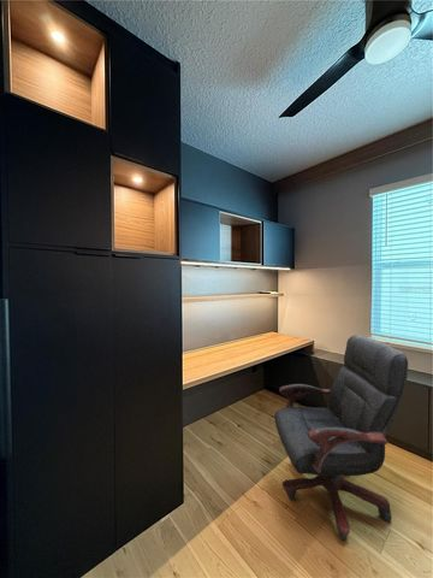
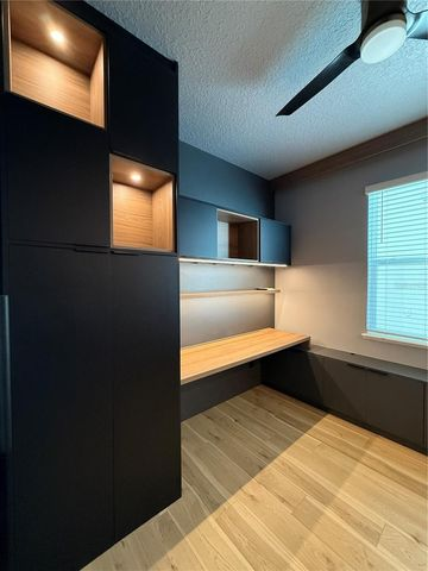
- office chair (330, 419)
